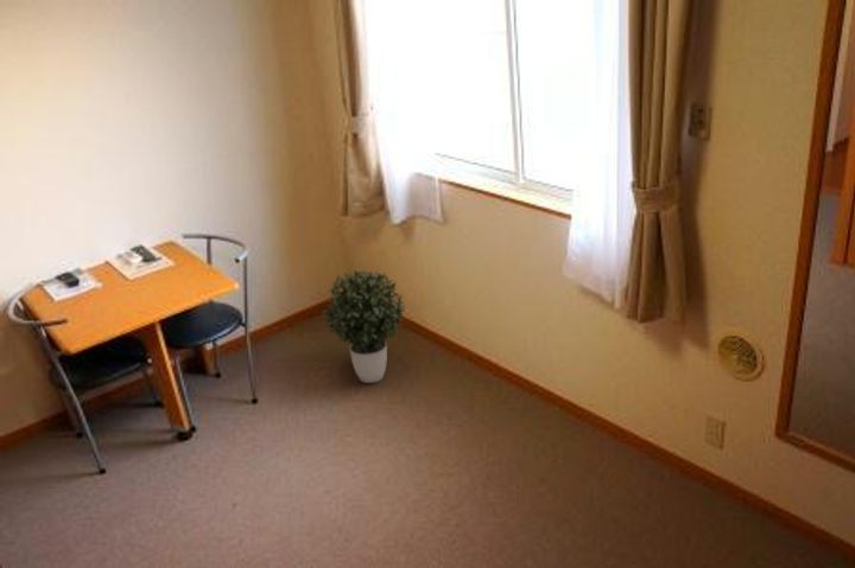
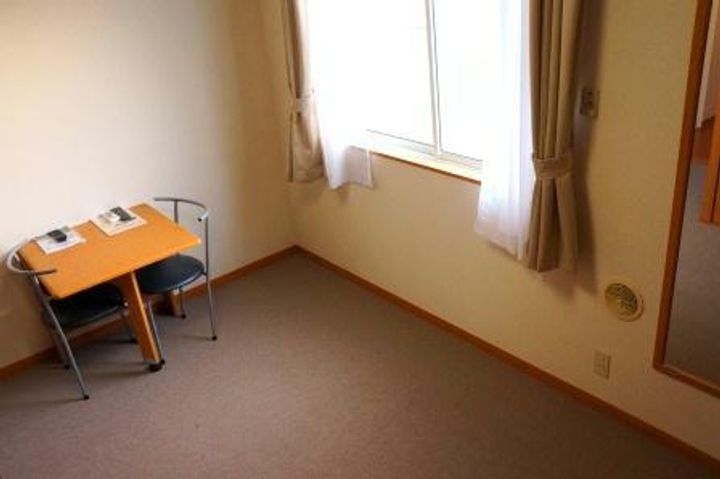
- potted plant (367, 326)
